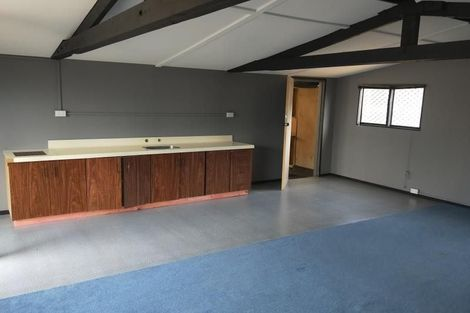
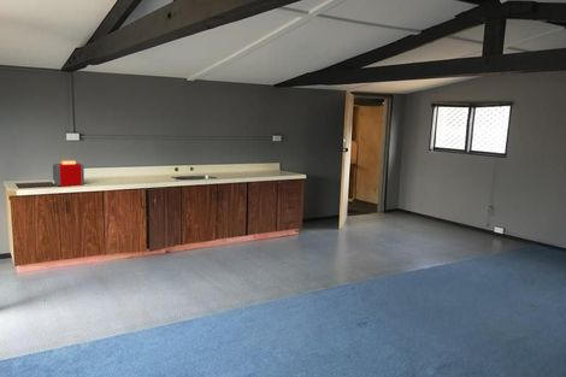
+ toaster (69, 172)
